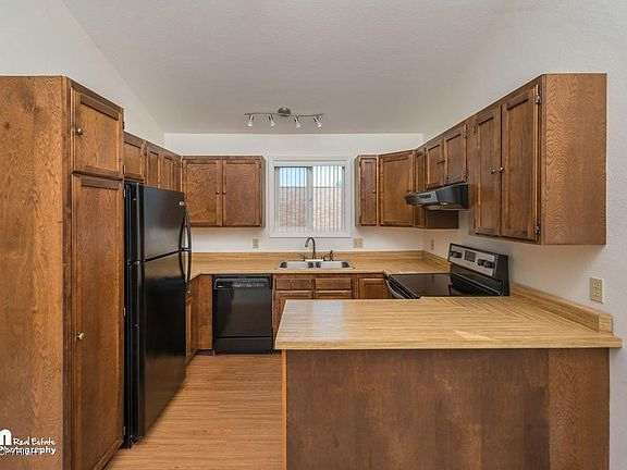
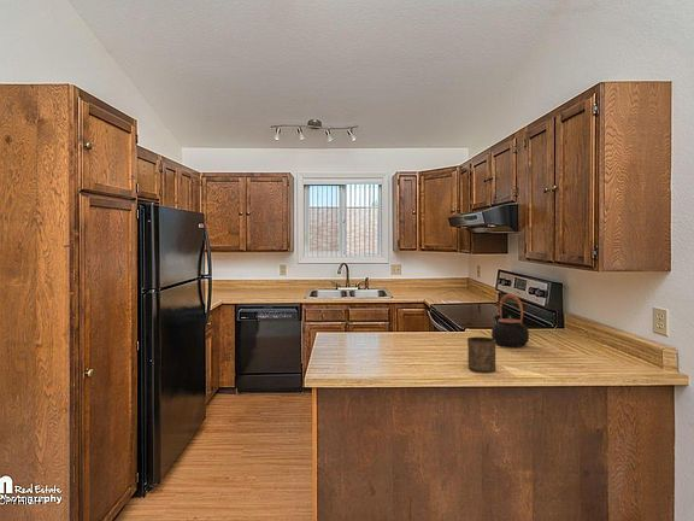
+ cup (481, 353)
+ teapot (508, 318)
